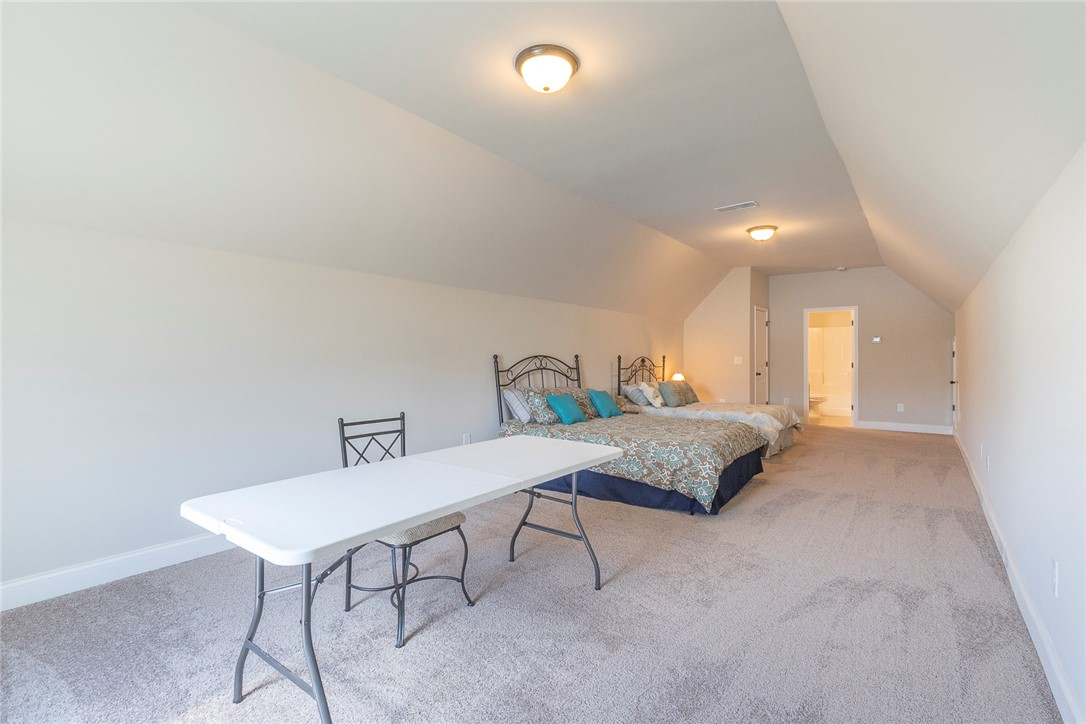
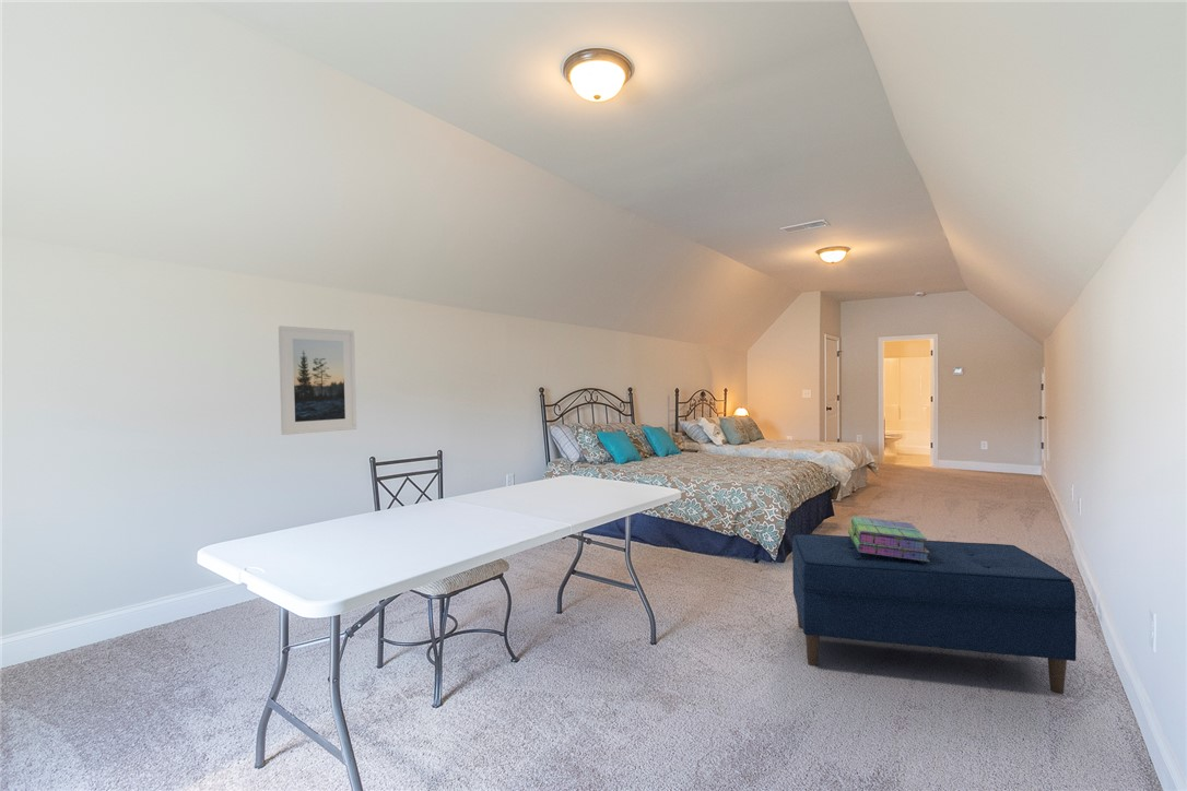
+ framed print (319, 380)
+ stack of books (884, 539)
+ bench (914, 604)
